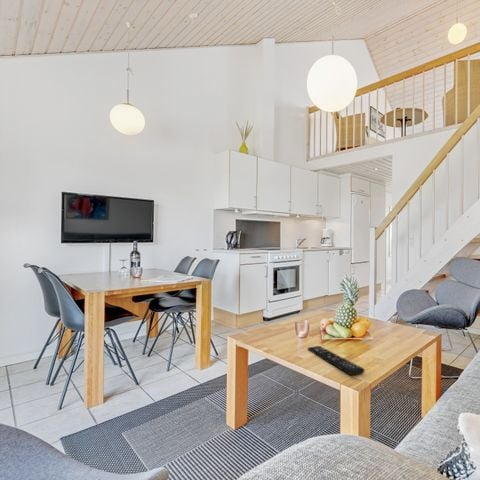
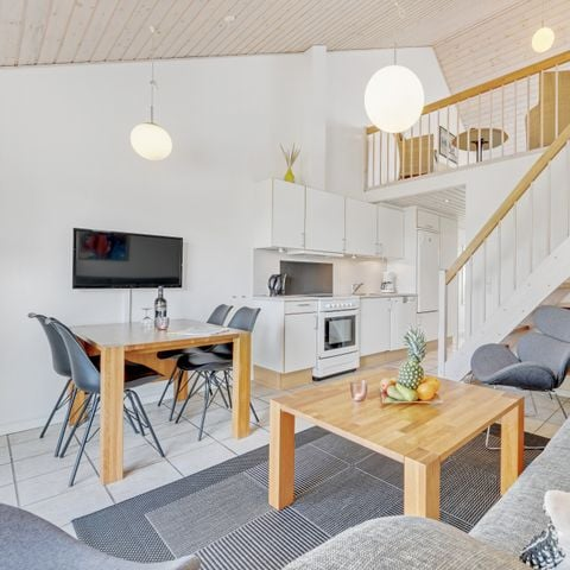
- remote control (333, 358)
